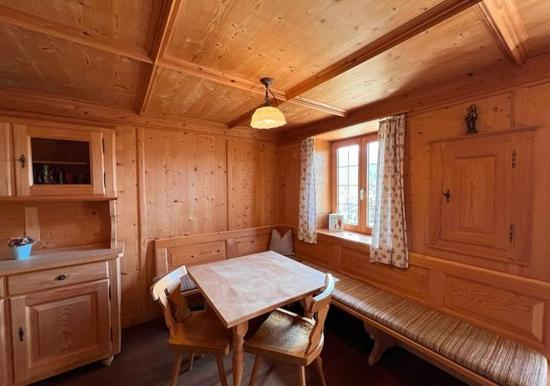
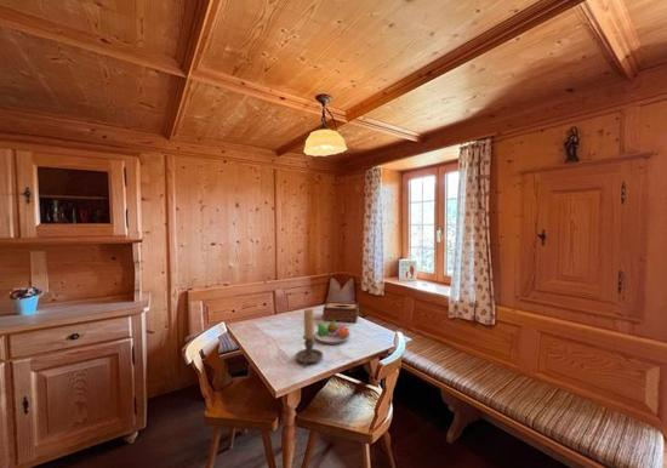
+ candle holder (308, 335)
+ fruit bowl (331, 330)
+ tissue box (341, 312)
